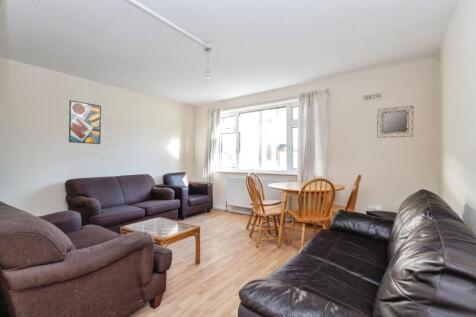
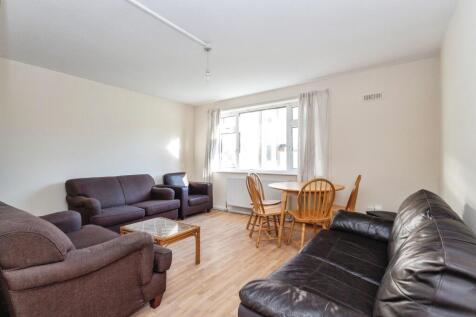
- home mirror (394, 122)
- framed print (85, 123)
